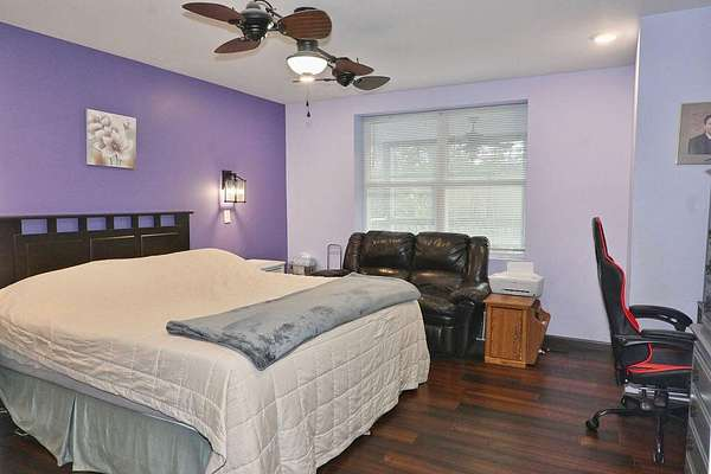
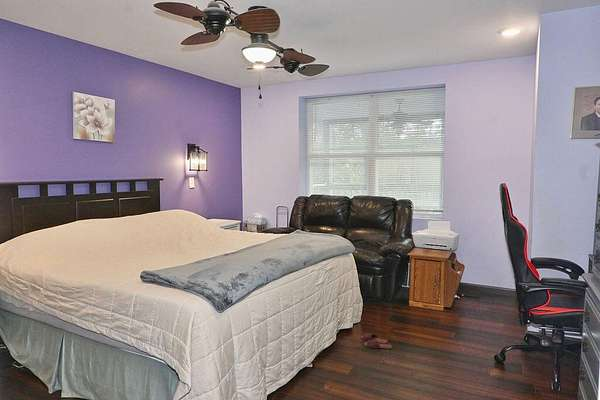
+ slippers (375, 340)
